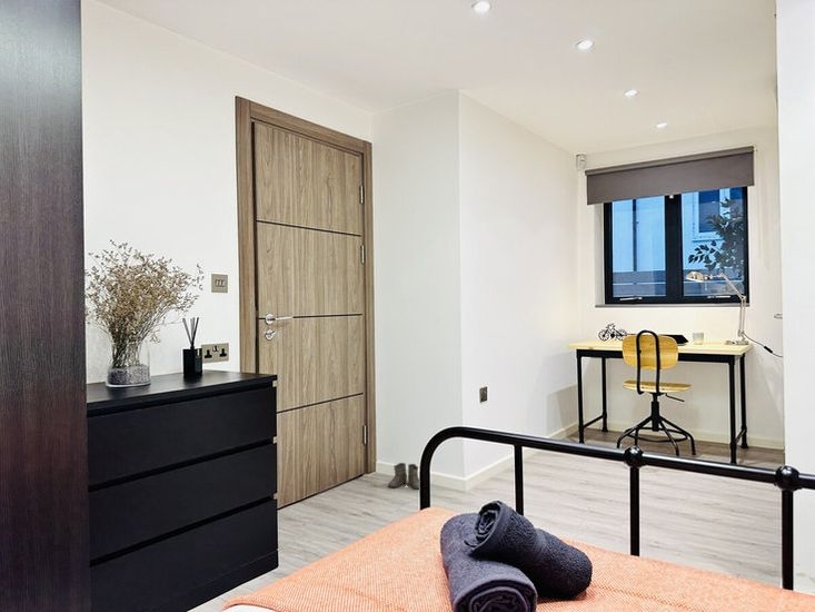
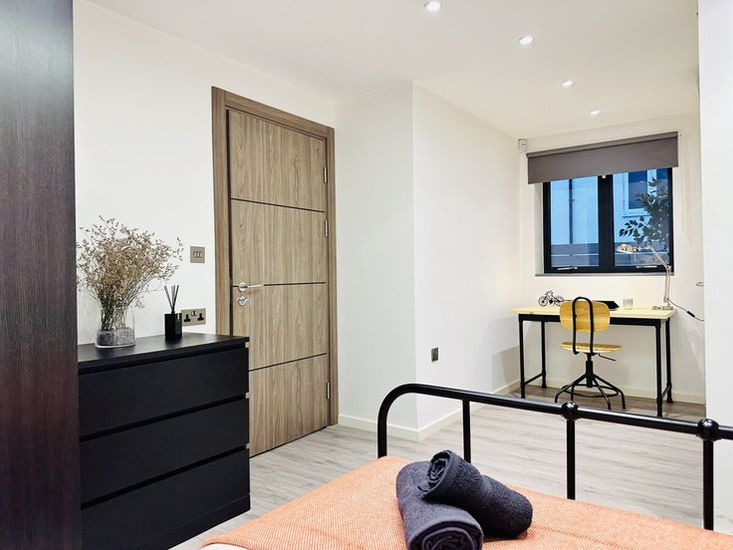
- boots (405, 475)
